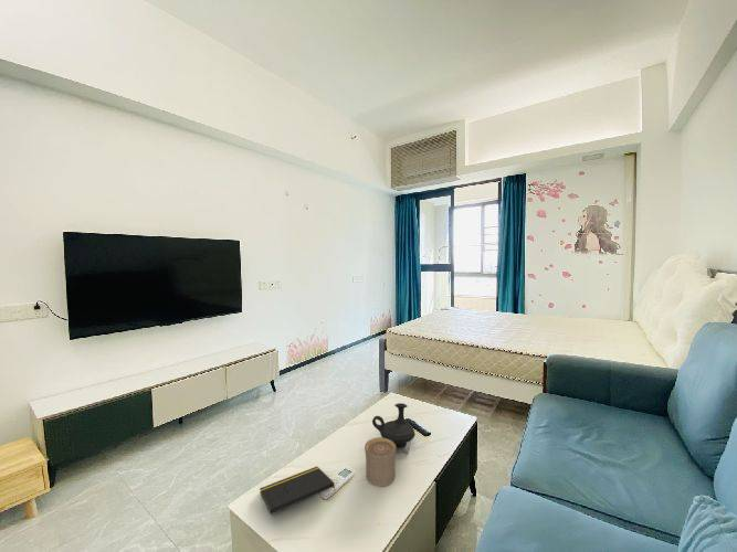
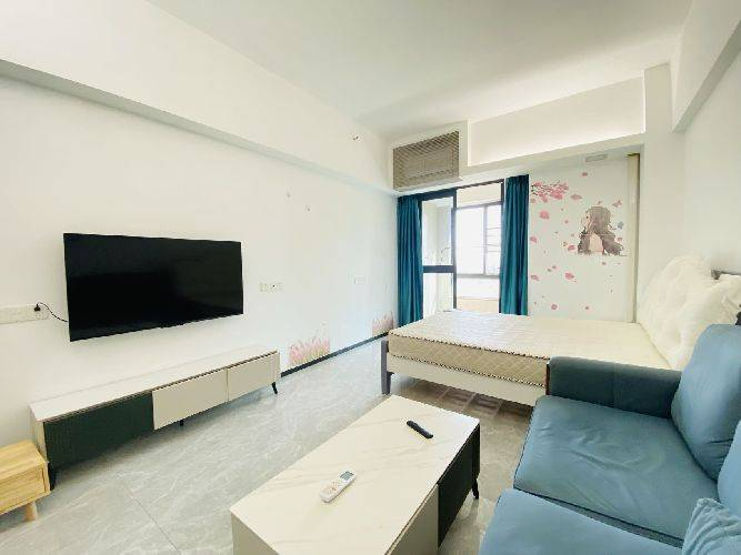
- teapot (393, 425)
- notepad (296, 487)
- cup (380, 460)
